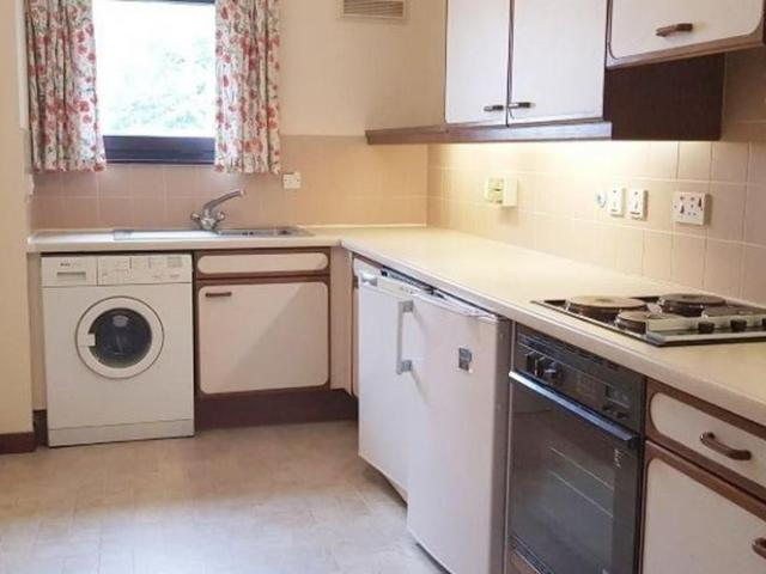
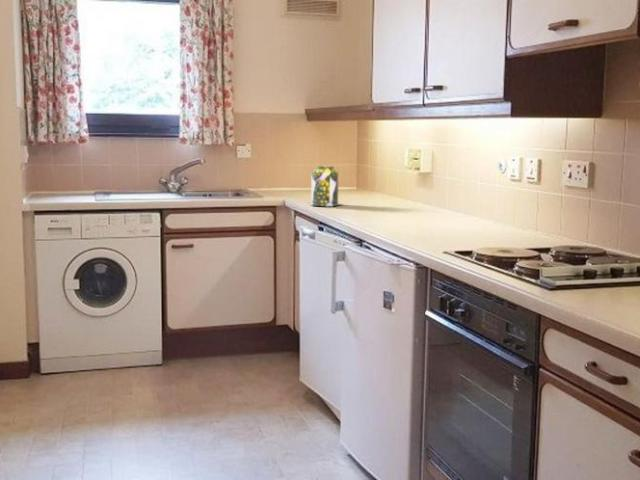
+ jar (324, 185)
